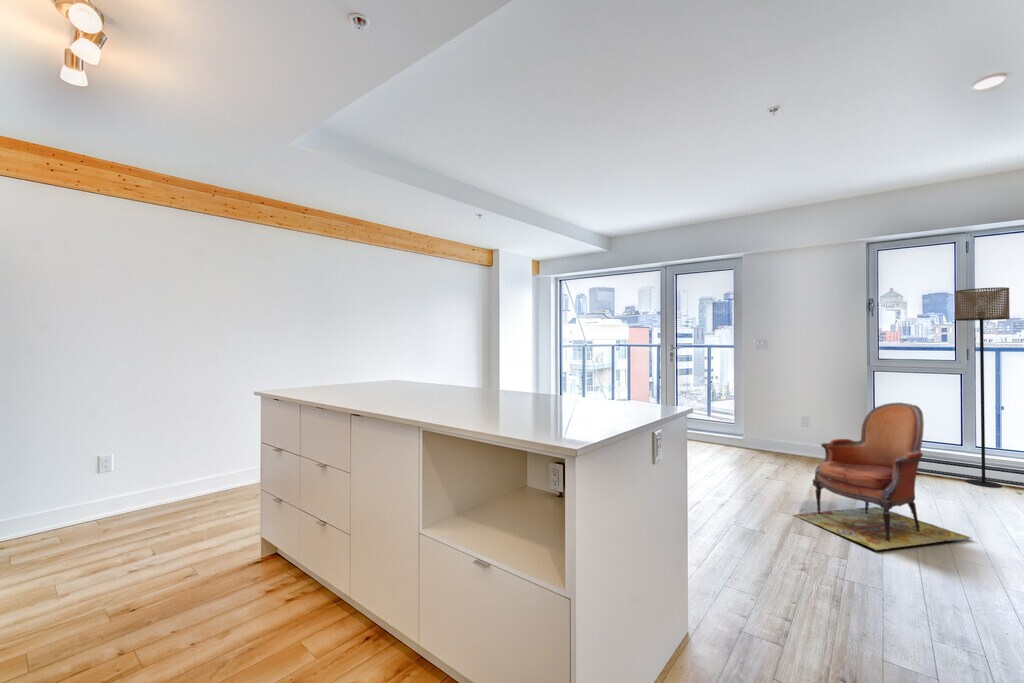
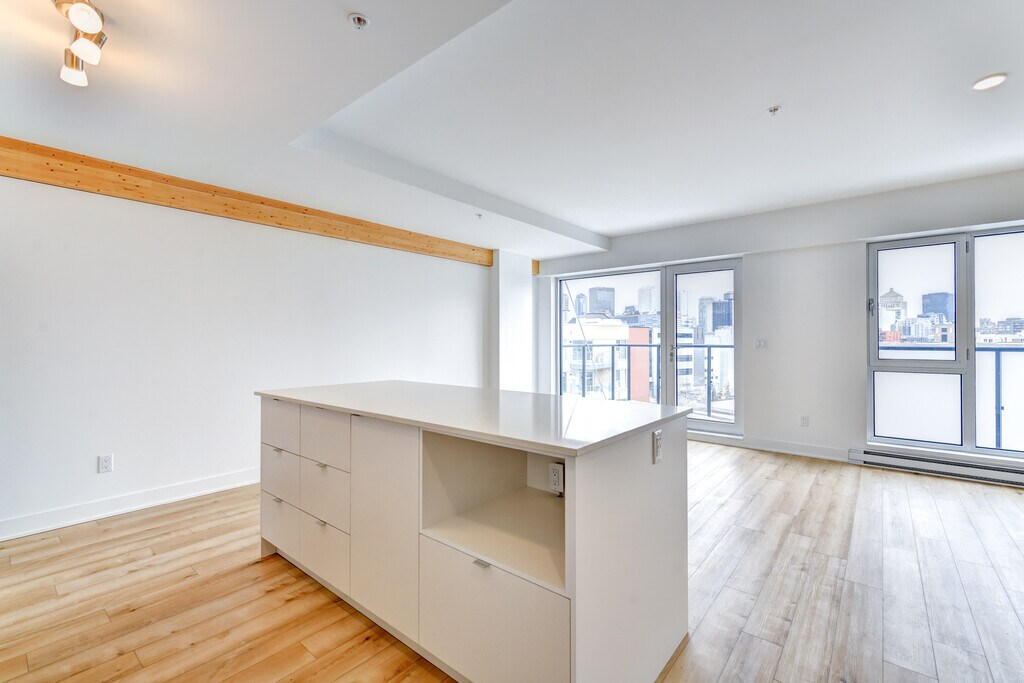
- floor lamp (982, 386)
- armchair (875, 465)
